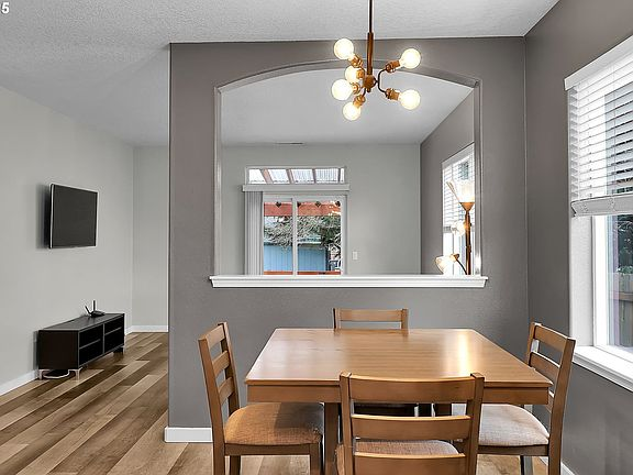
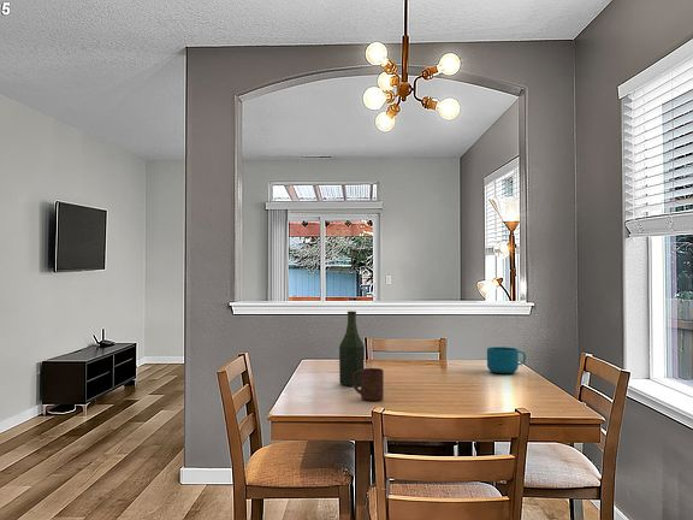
+ bottle (351, 347)
+ cup (368, 384)
+ cup (507, 360)
